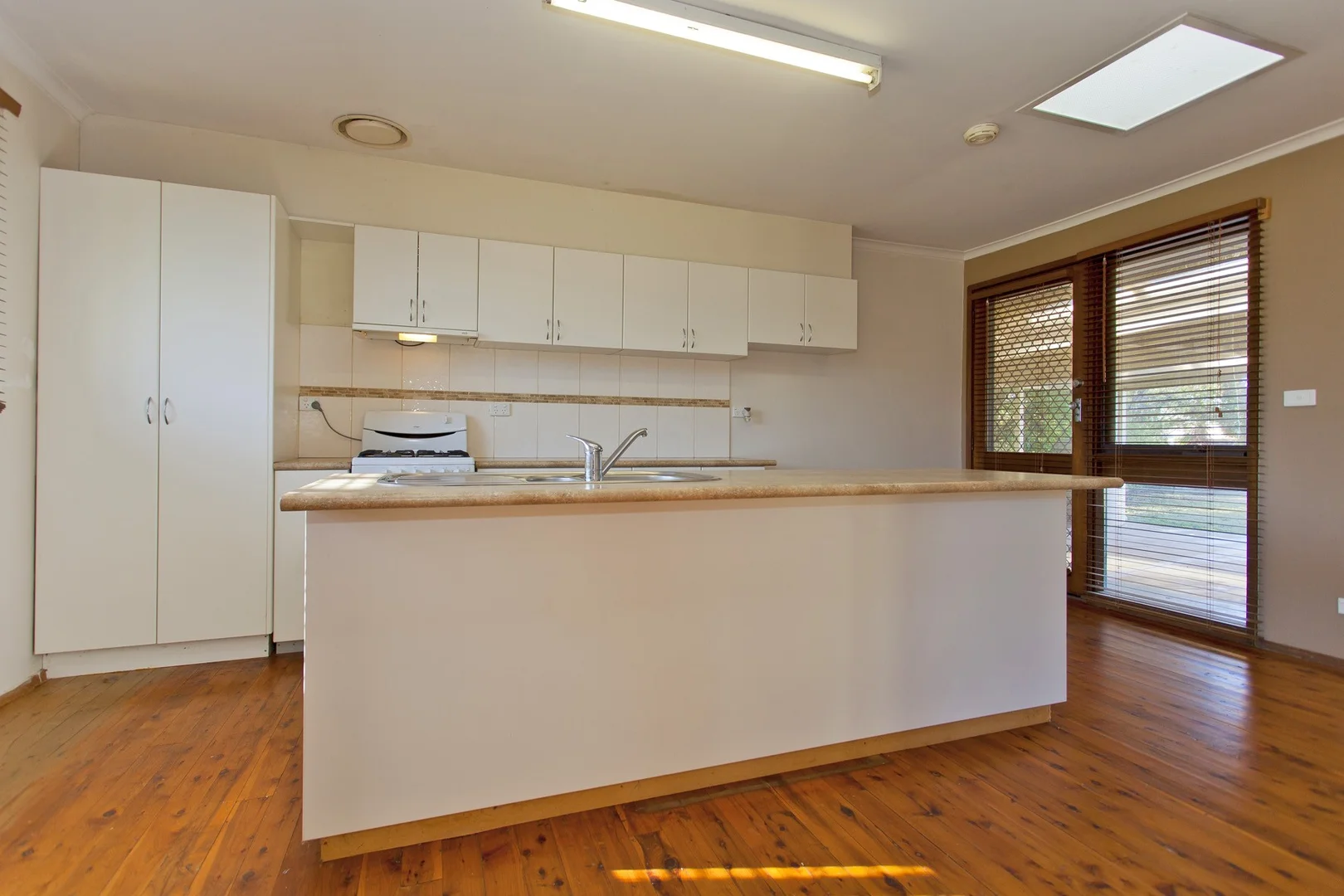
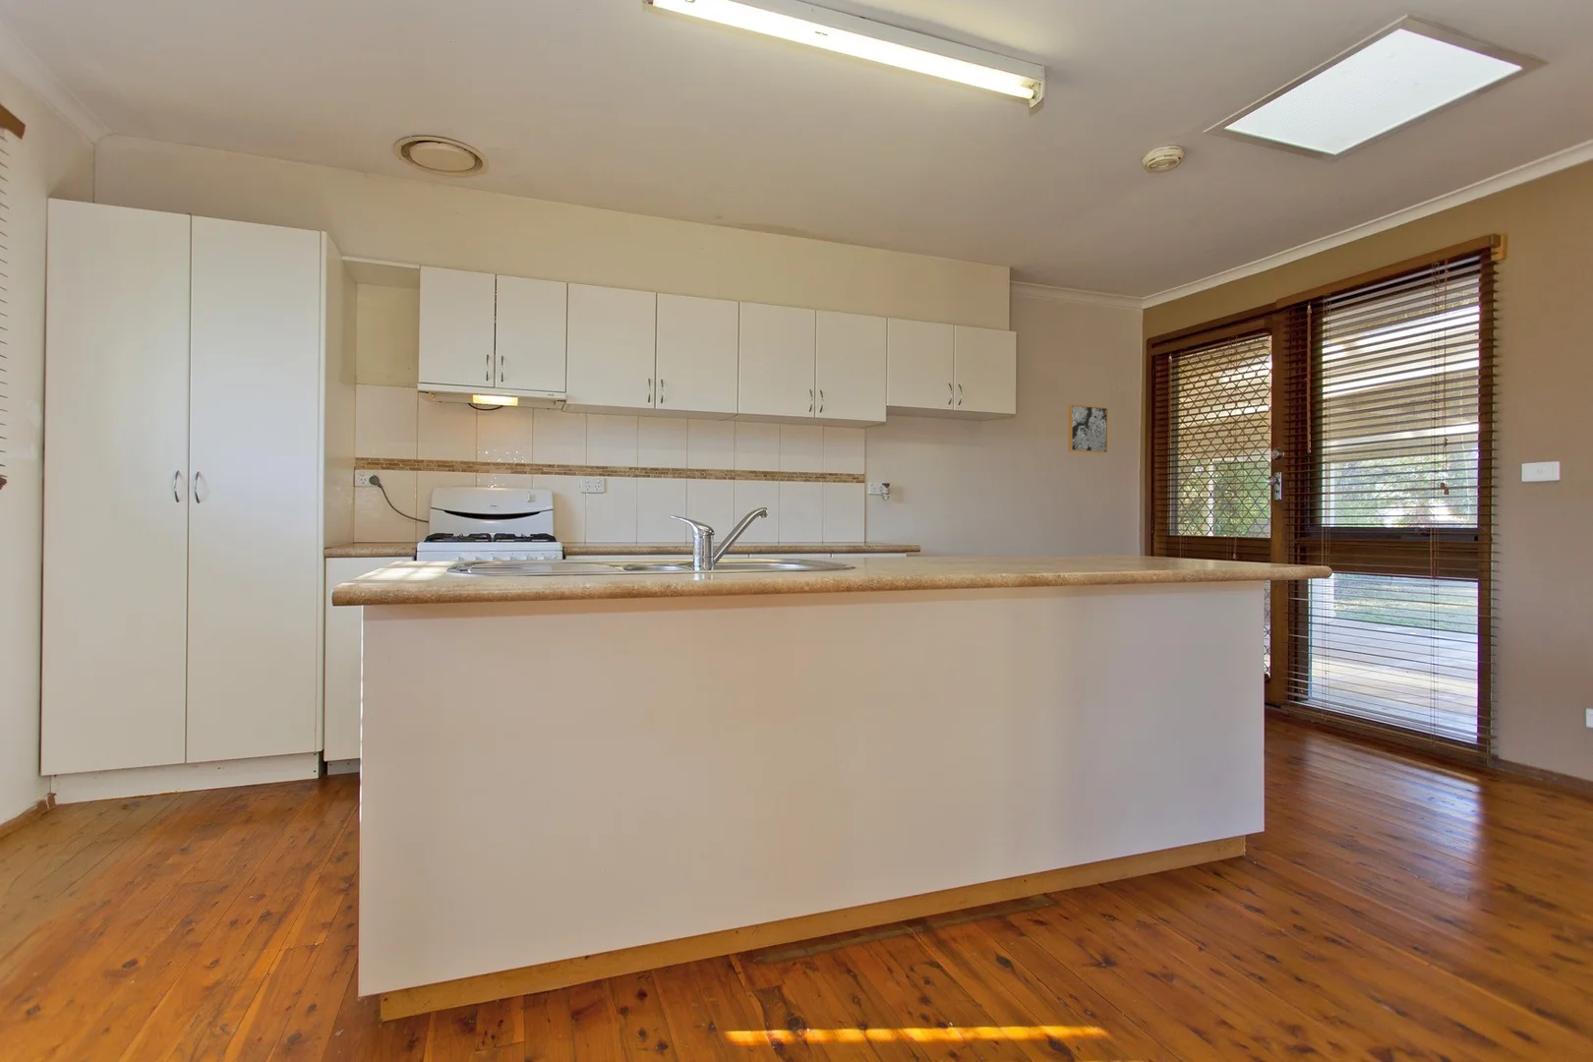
+ wall art (1088, 429)
